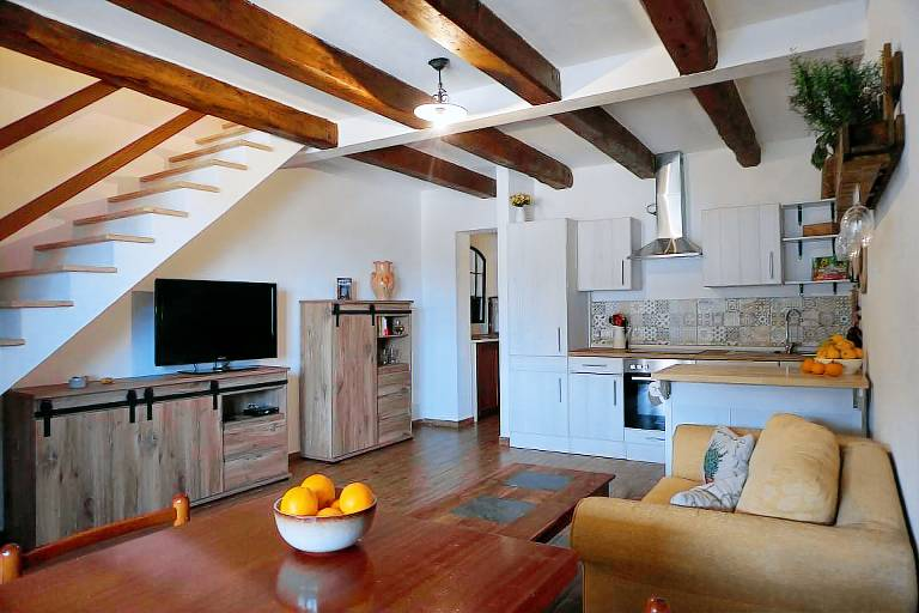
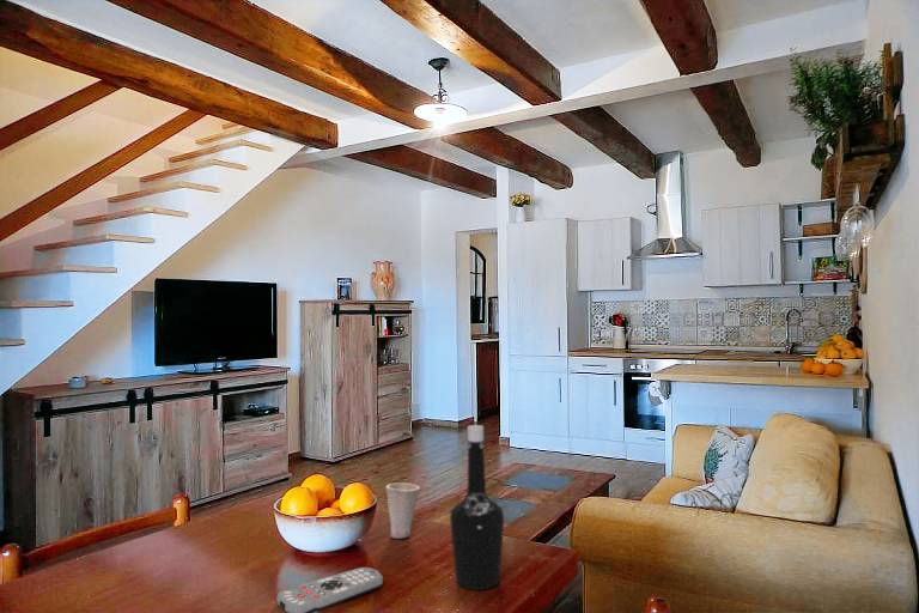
+ bottle (476, 503)
+ cup (403, 510)
+ remote control (333, 589)
